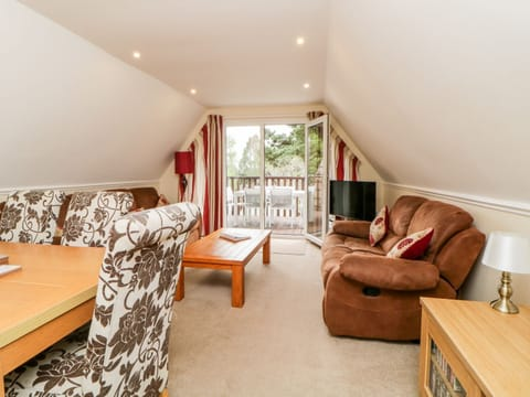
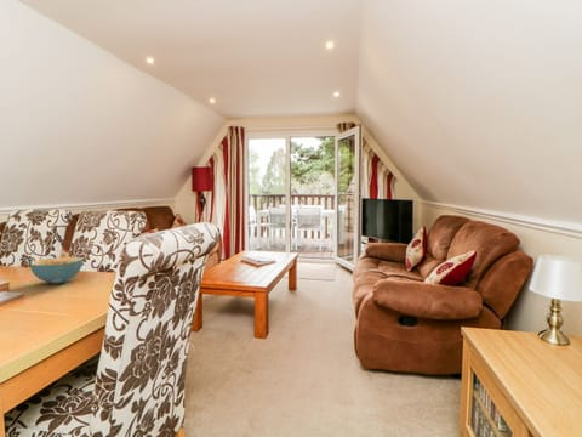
+ cereal bowl (58, 271)
